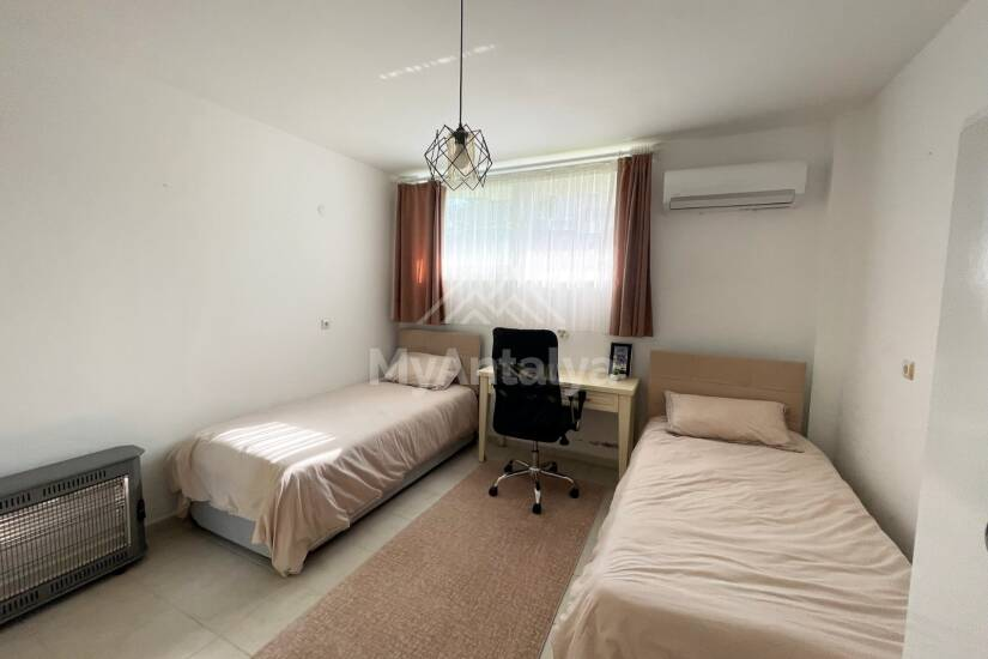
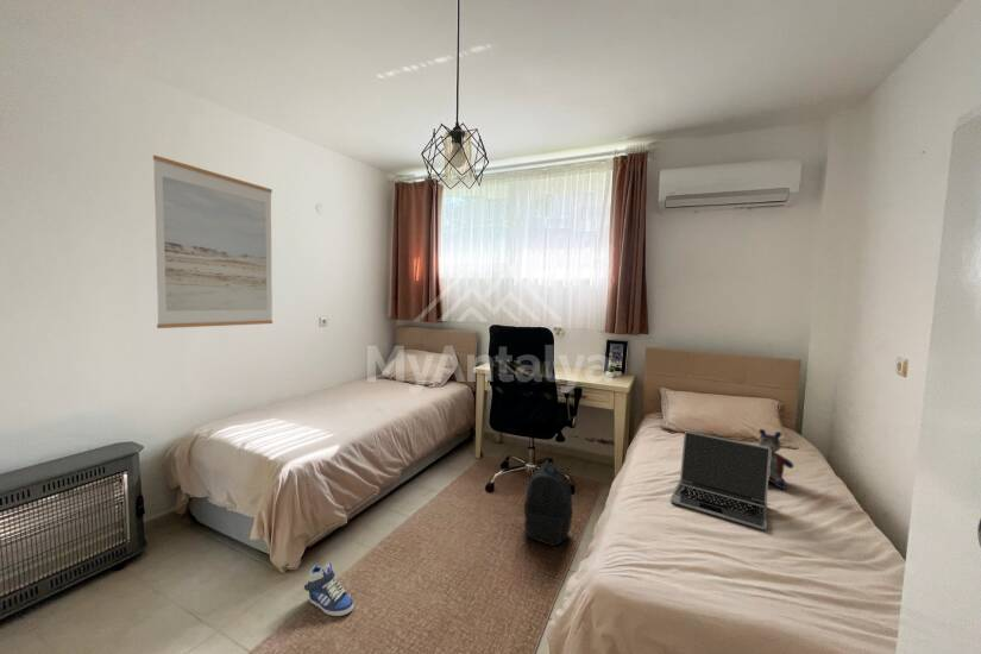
+ stuffed bear (771, 457)
+ sneaker (329, 586)
+ laptop (721, 474)
+ wall art (220, 251)
+ backpack (547, 499)
